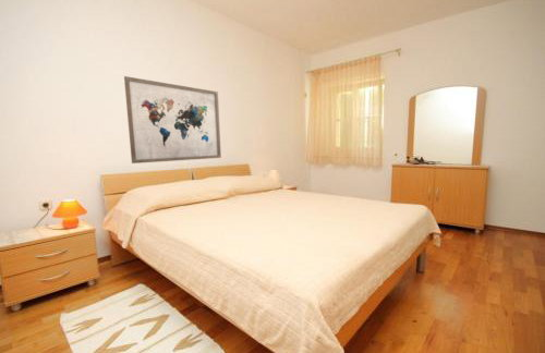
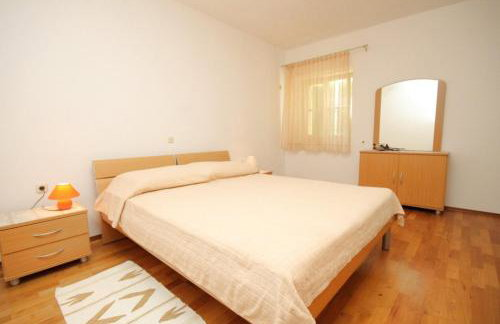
- wall art (180, 123)
